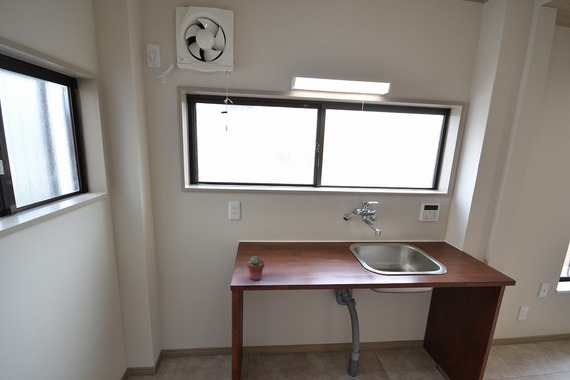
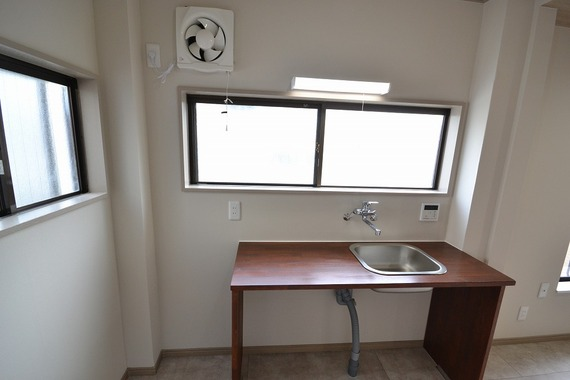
- potted succulent (255, 266)
